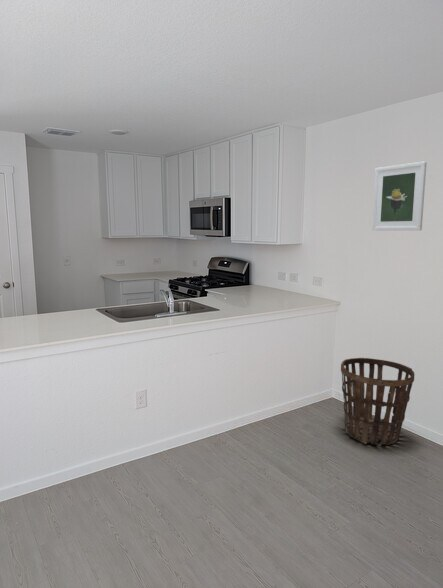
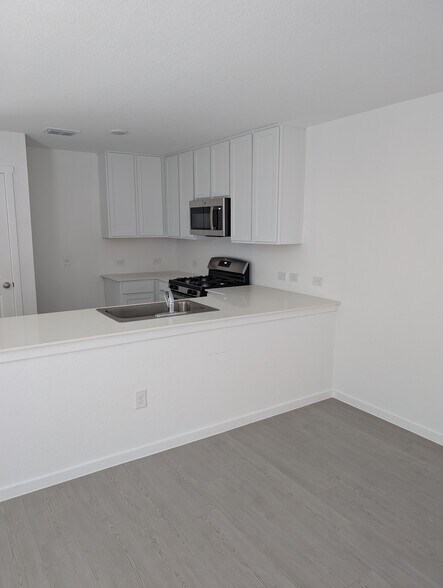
- basket (374, 400)
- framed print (397, 198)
